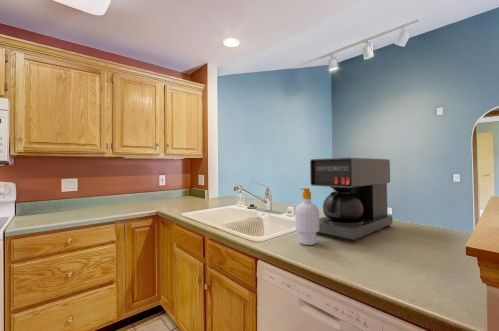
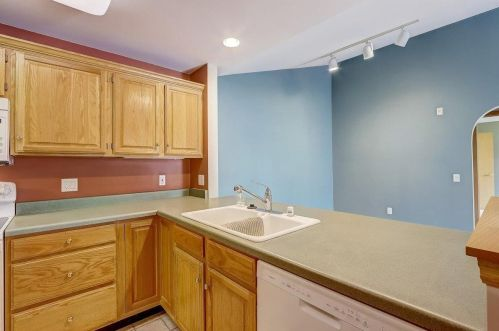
- coffee maker (351, 194)
- soap bottle (307, 215)
